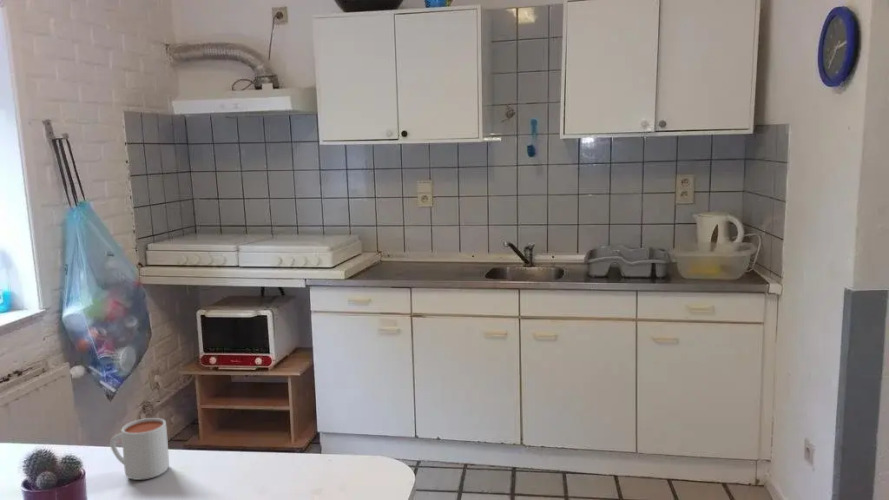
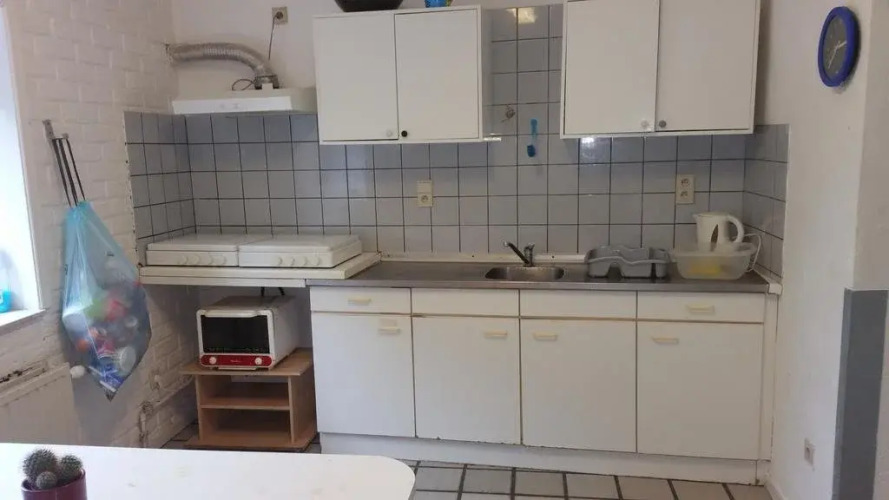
- mug (138, 448)
